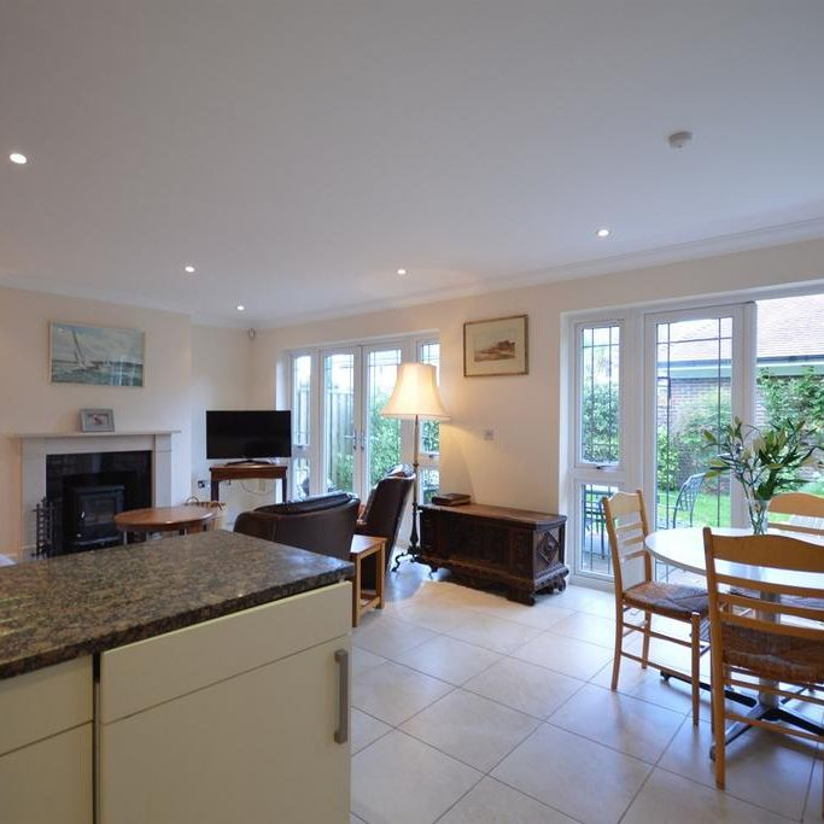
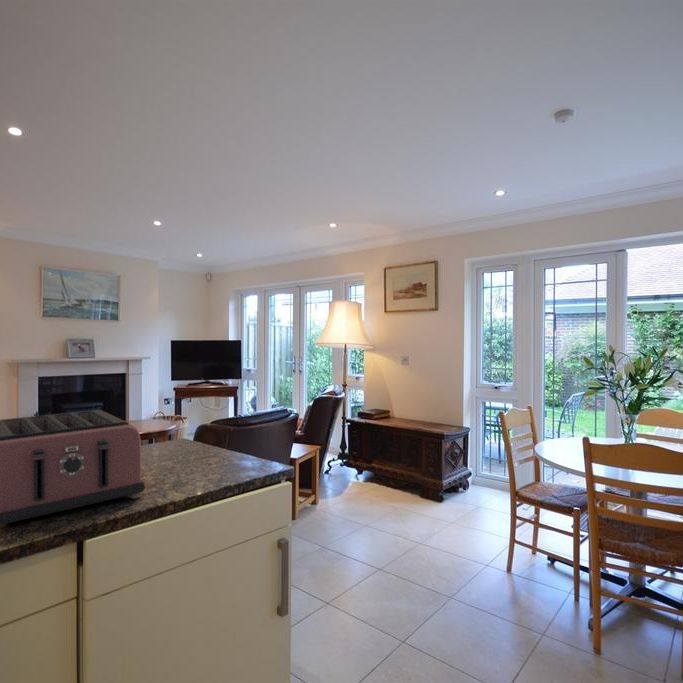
+ toaster (58, 459)
